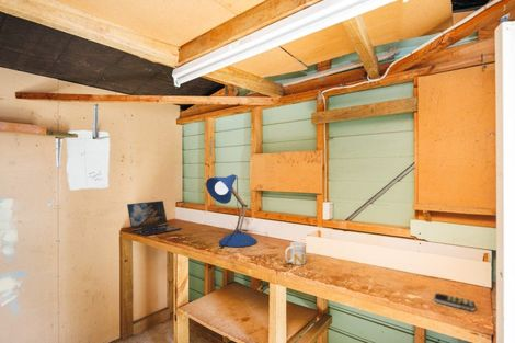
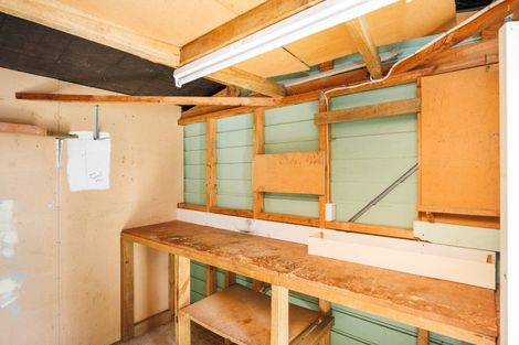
- mug (296, 253)
- desk lamp (238, 208)
- laptop (154, 217)
- remote control (454, 300)
